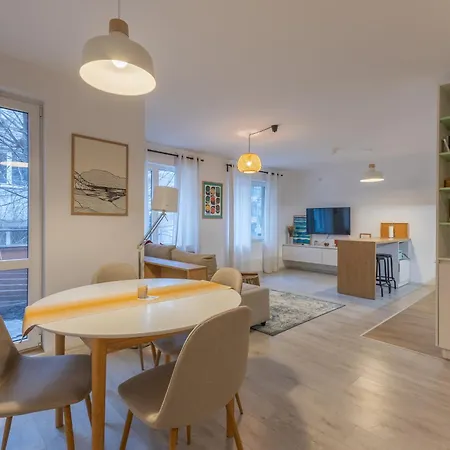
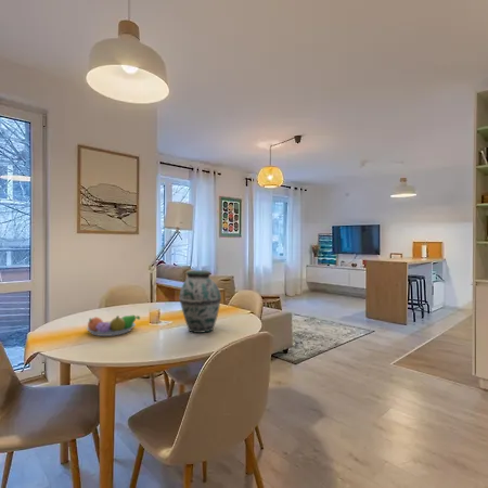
+ vase (200, 300)
+ fruit bowl (113, 321)
